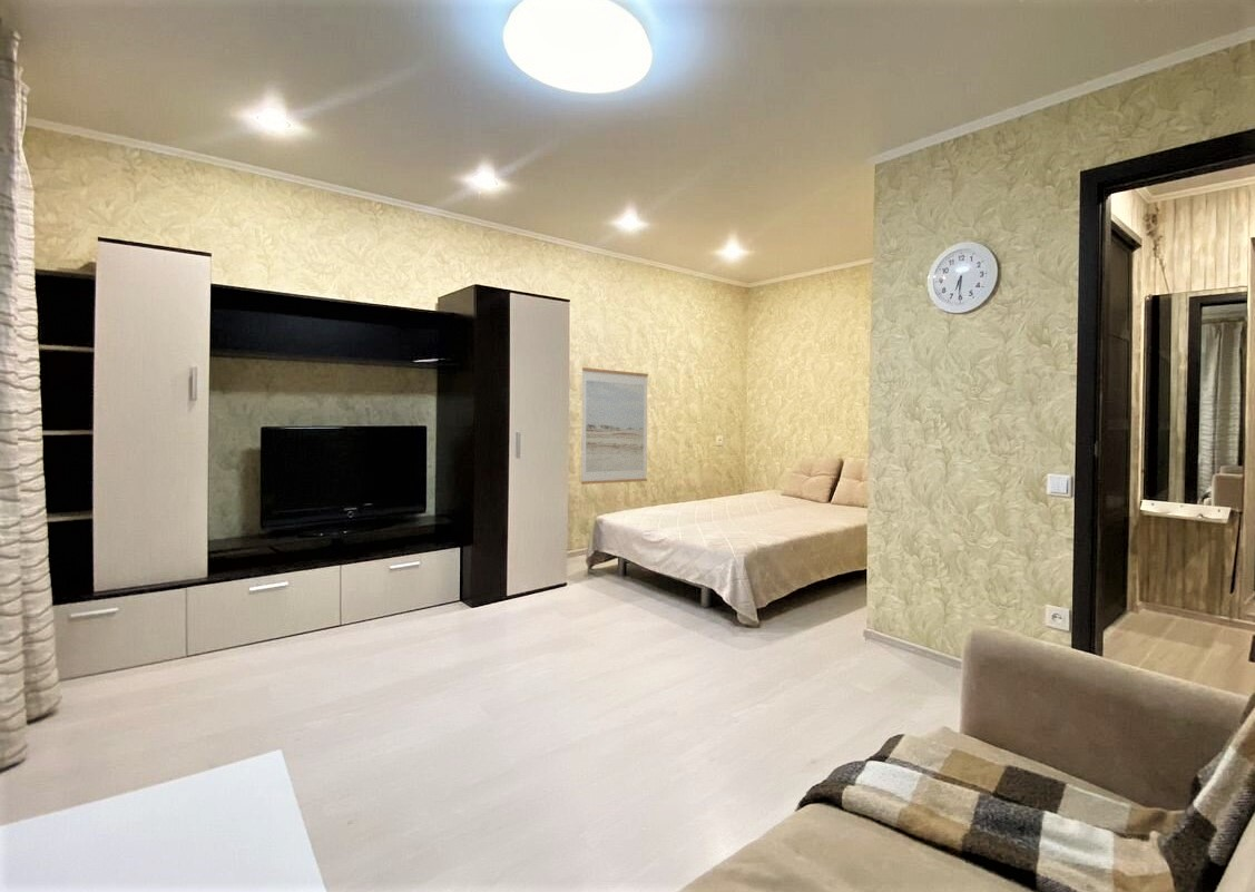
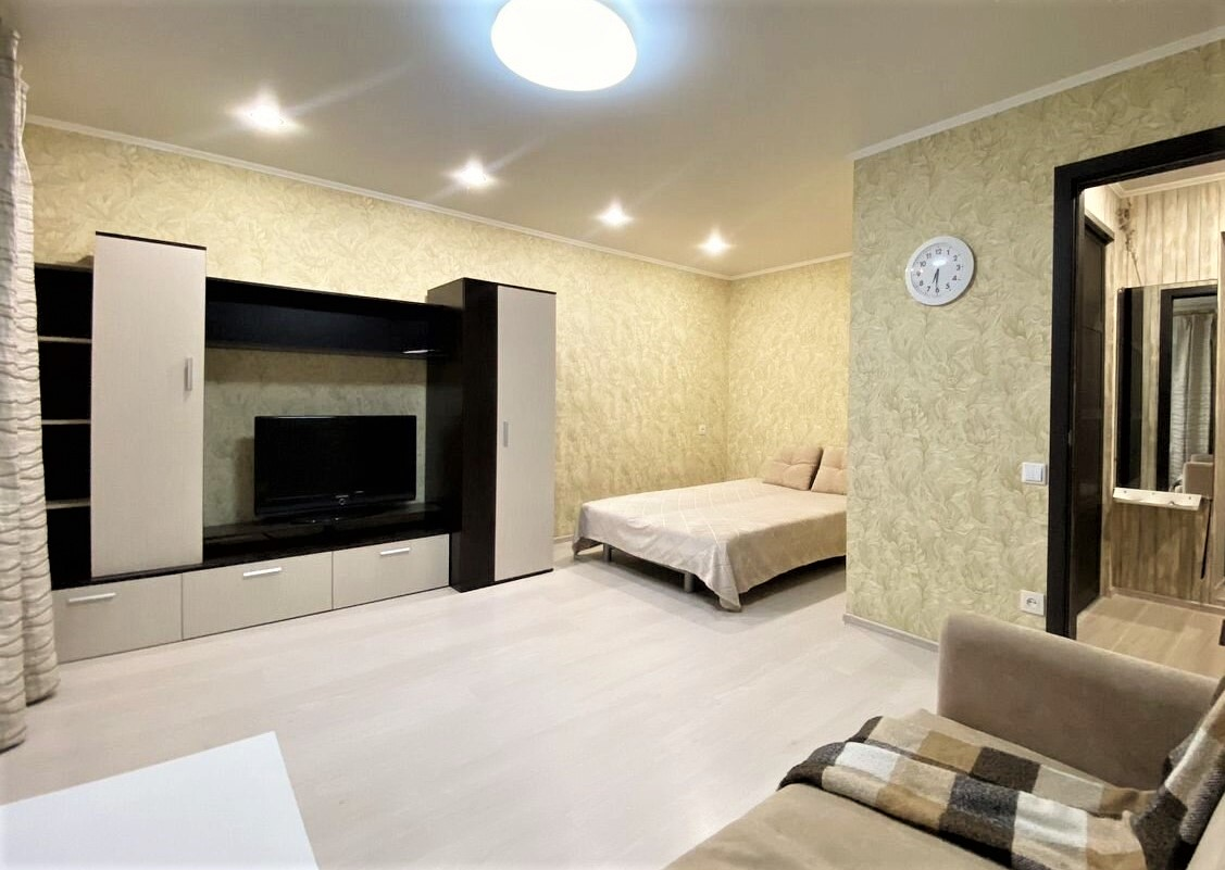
- wall art (616, 427)
